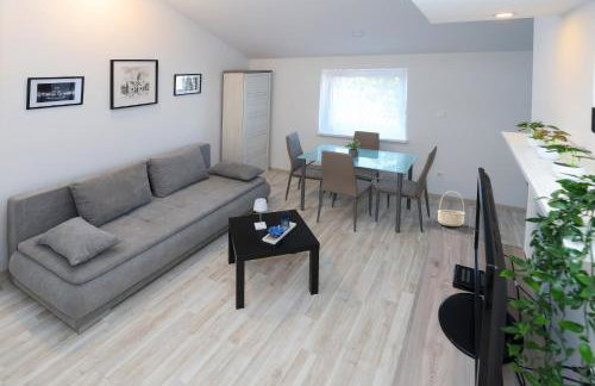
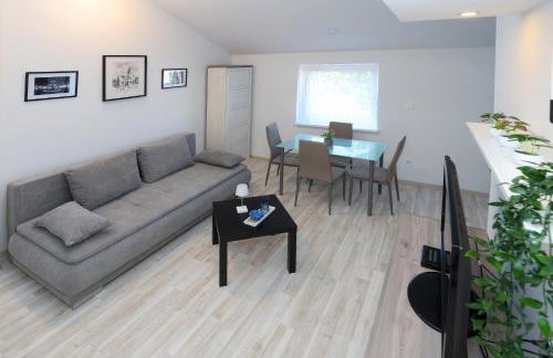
- basket (451, 211)
